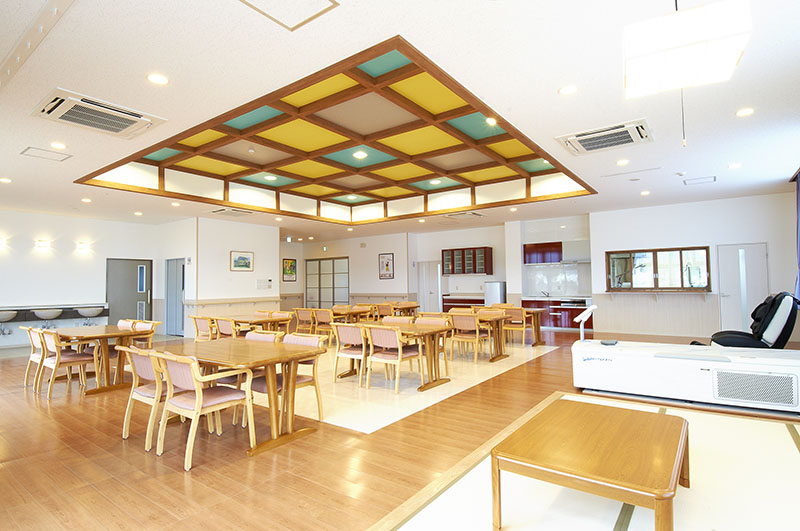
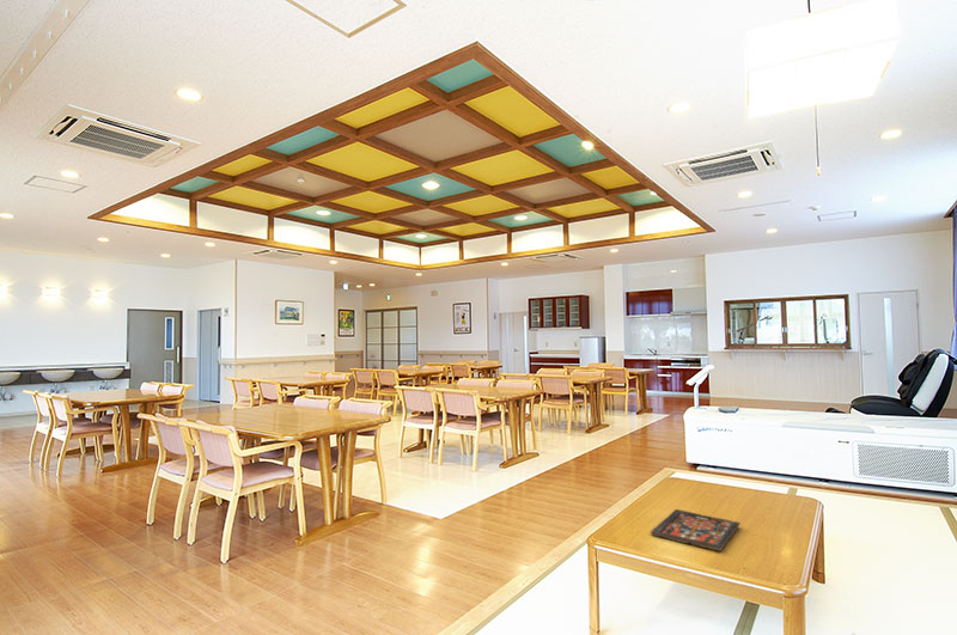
+ board game (696, 527)
